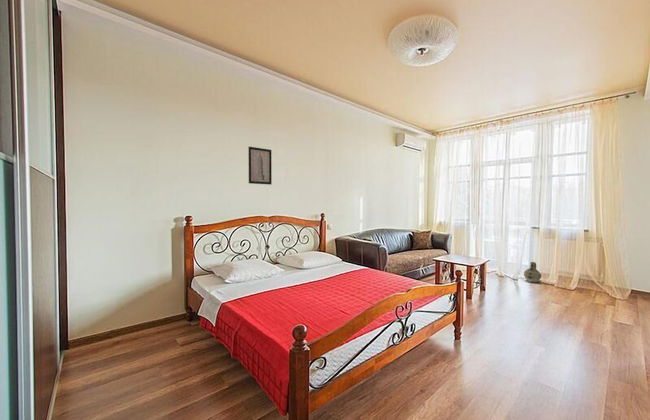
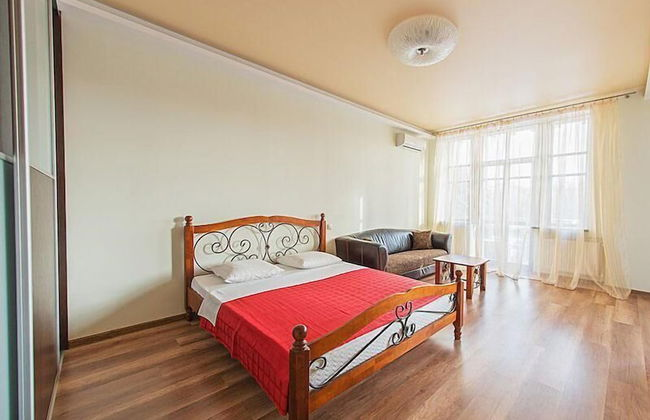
- ceramic jug (532, 271)
- wall art (260, 166)
